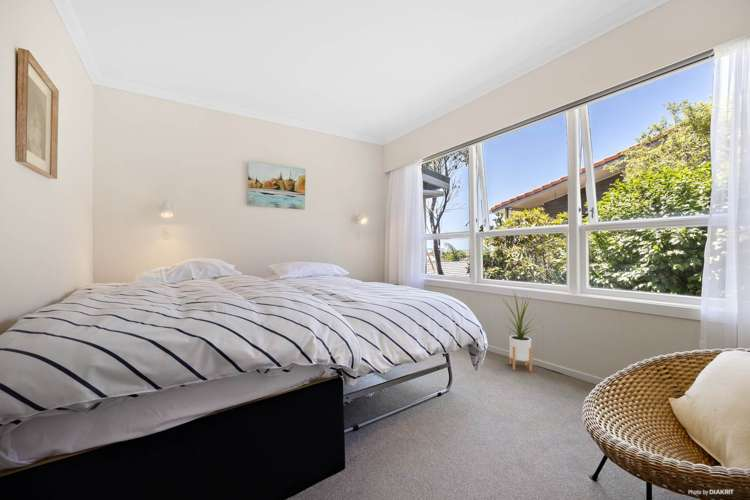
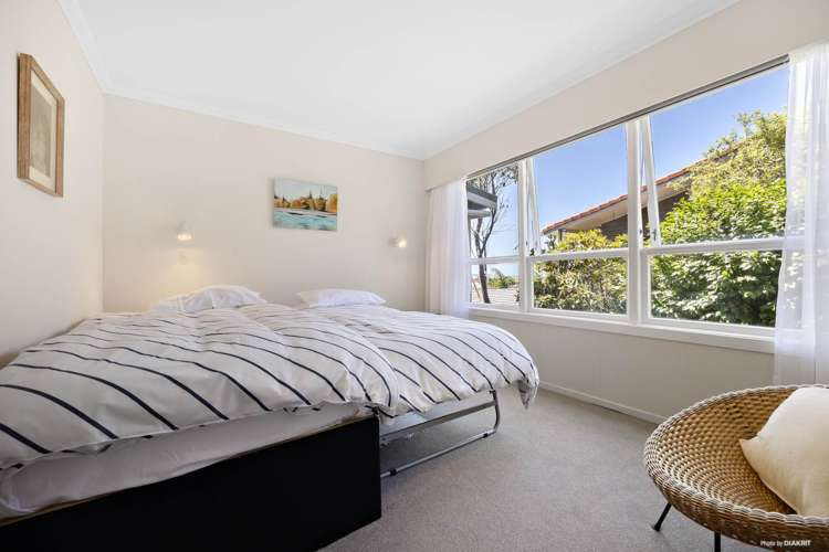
- house plant (521, 329)
